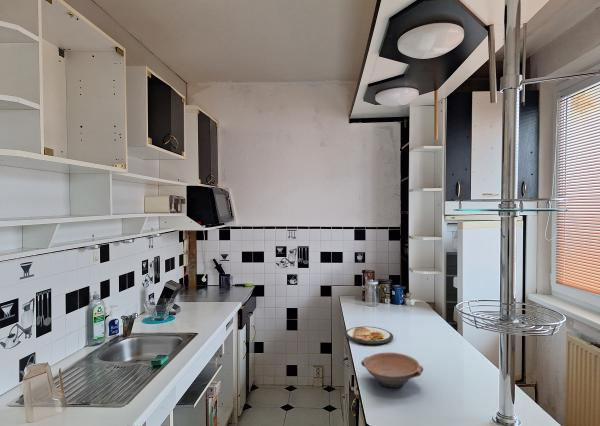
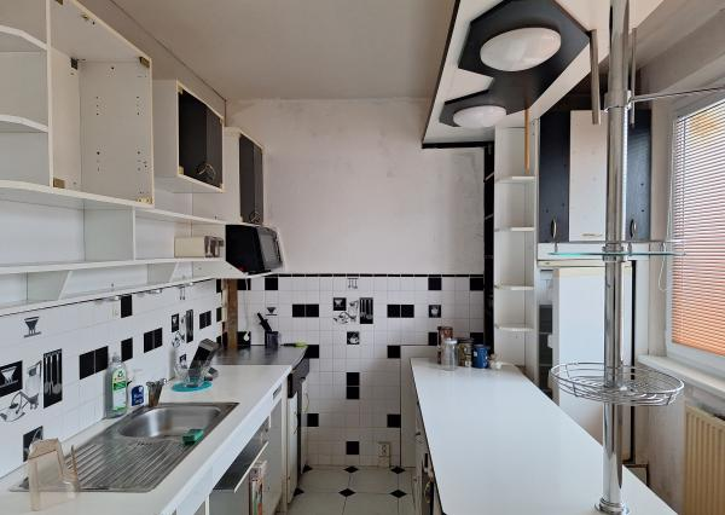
- dish (368, 333)
- bowl (391, 372)
